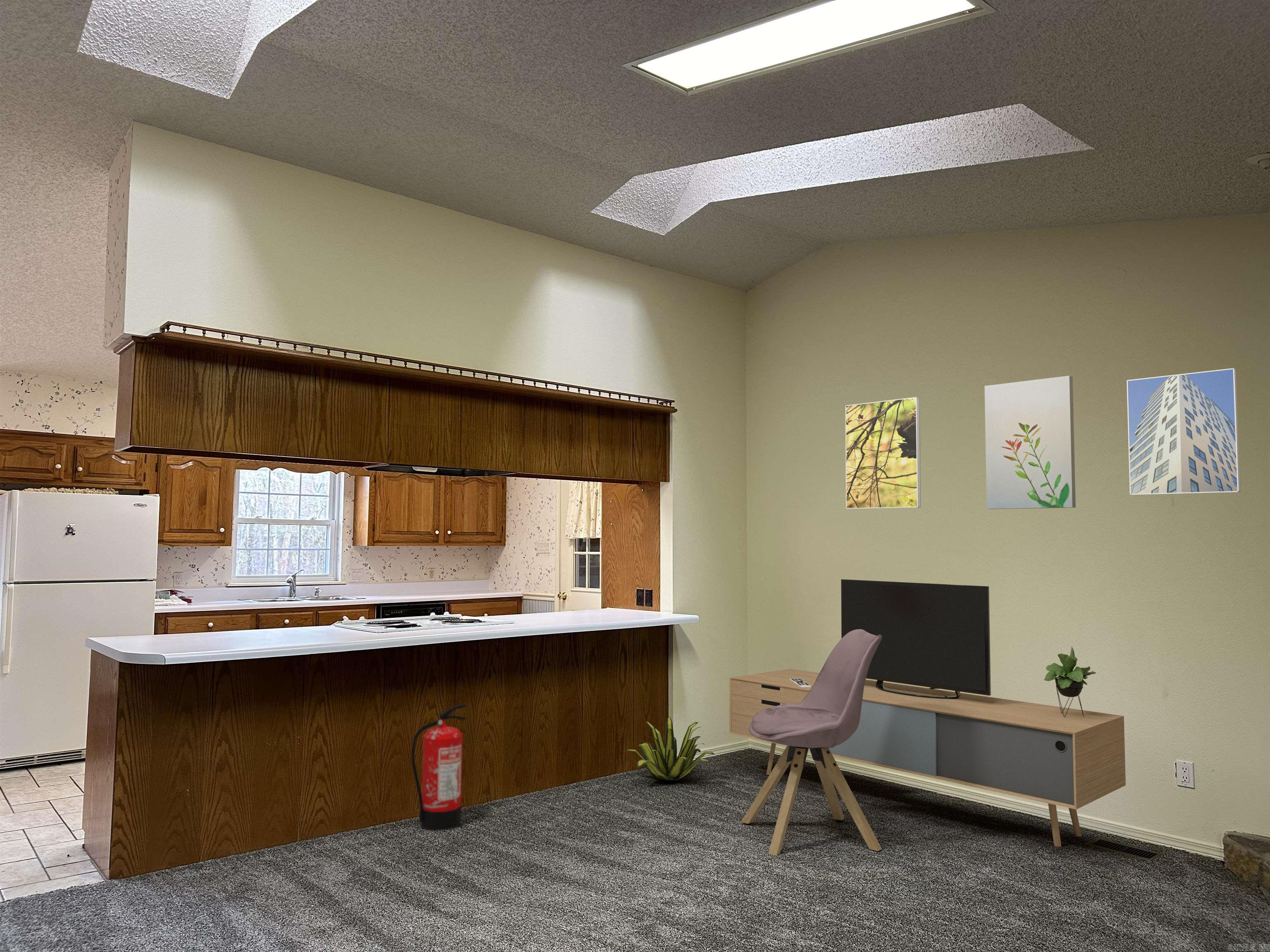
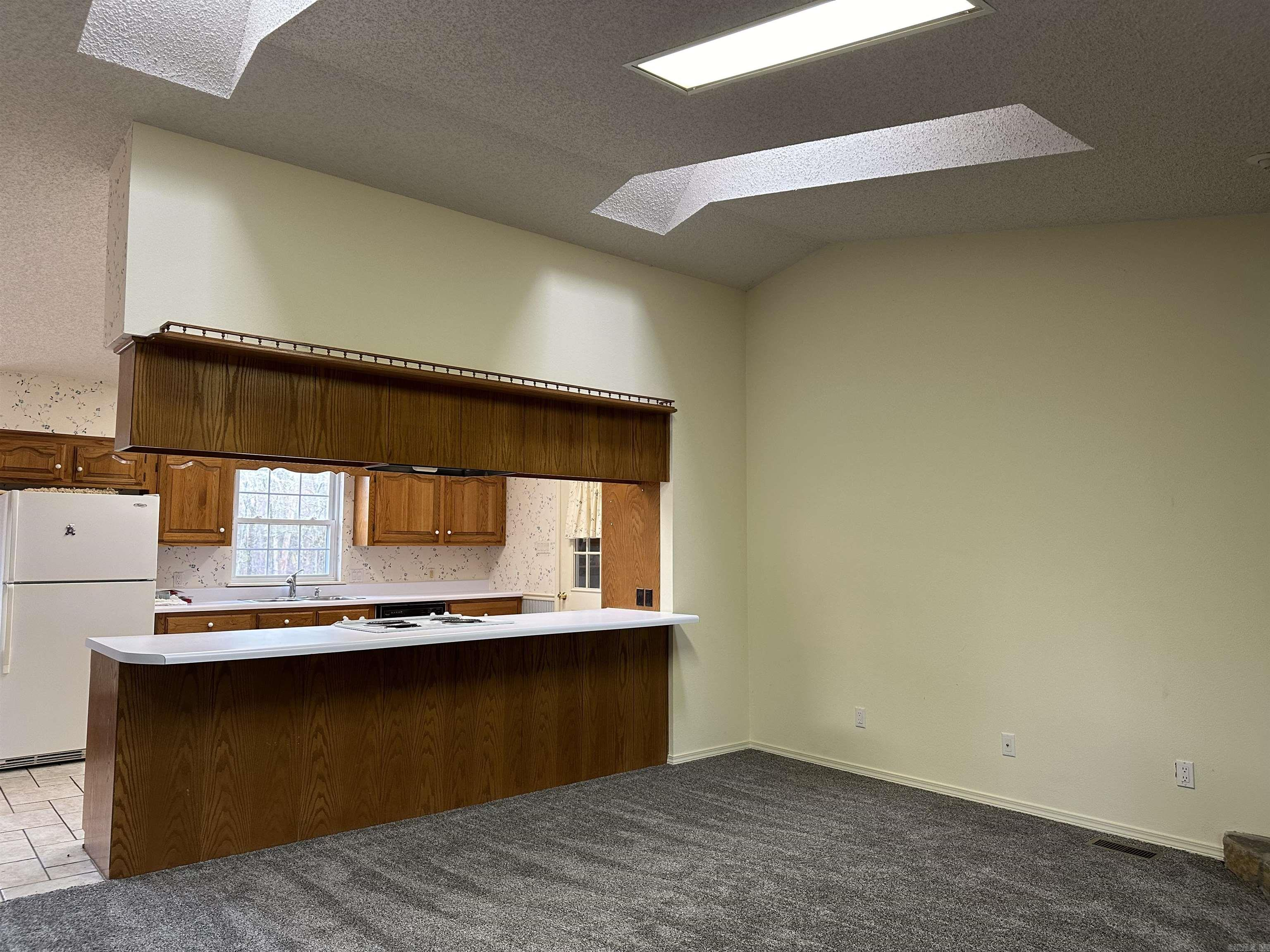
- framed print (881, 455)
- wall art (1028, 444)
- fire extinguisher (438, 766)
- media console (907, 691)
- chair (814, 733)
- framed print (1181, 434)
- decorative plant (669, 751)
